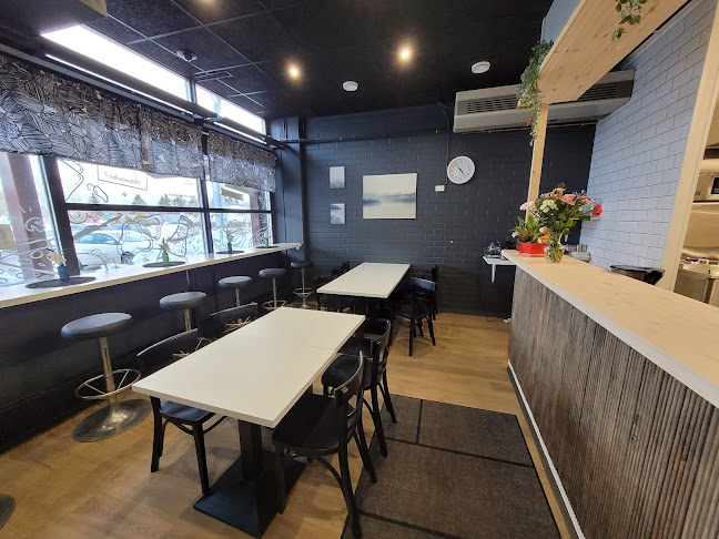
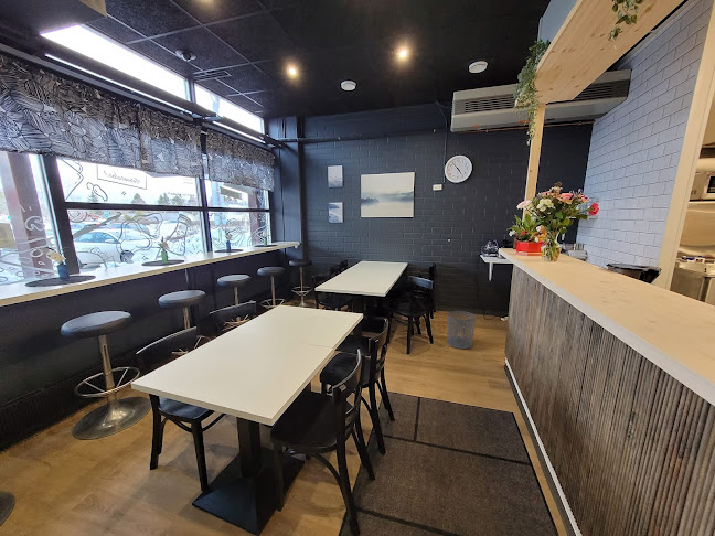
+ waste bin (460, 329)
